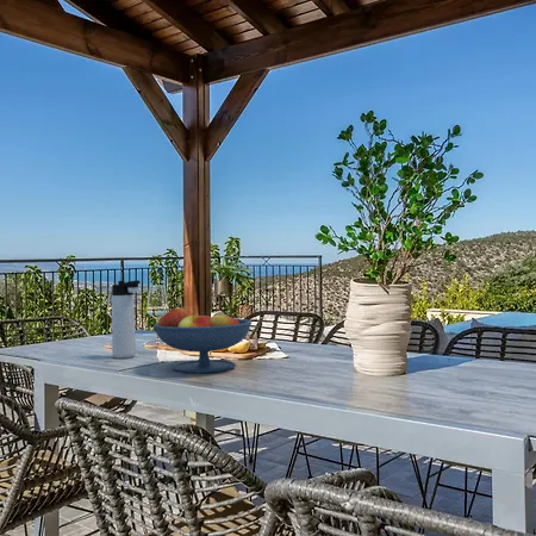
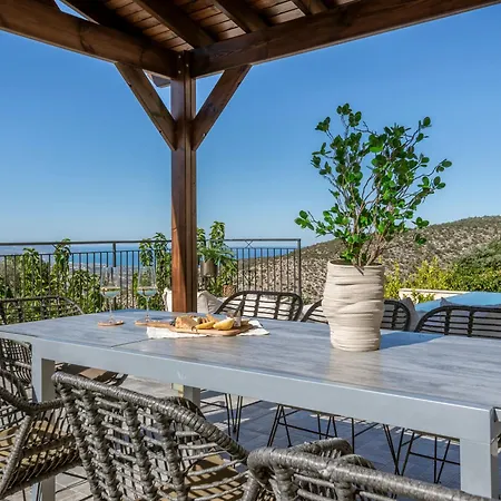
- fruit bowl (202, 337)
- thermos bottle (126, 318)
